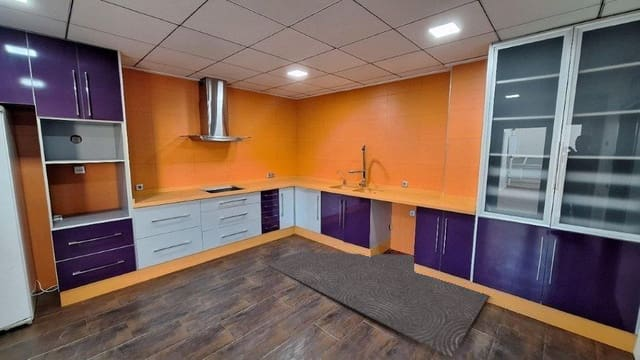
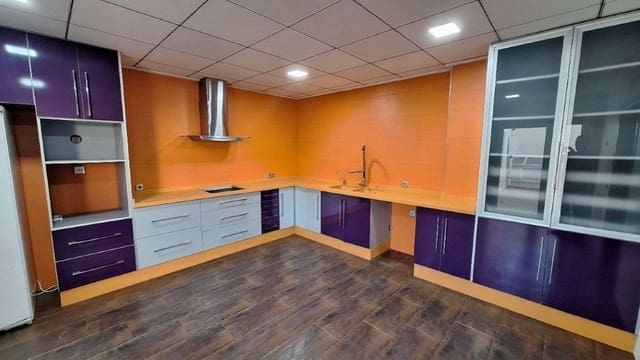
- rug (375, 271)
